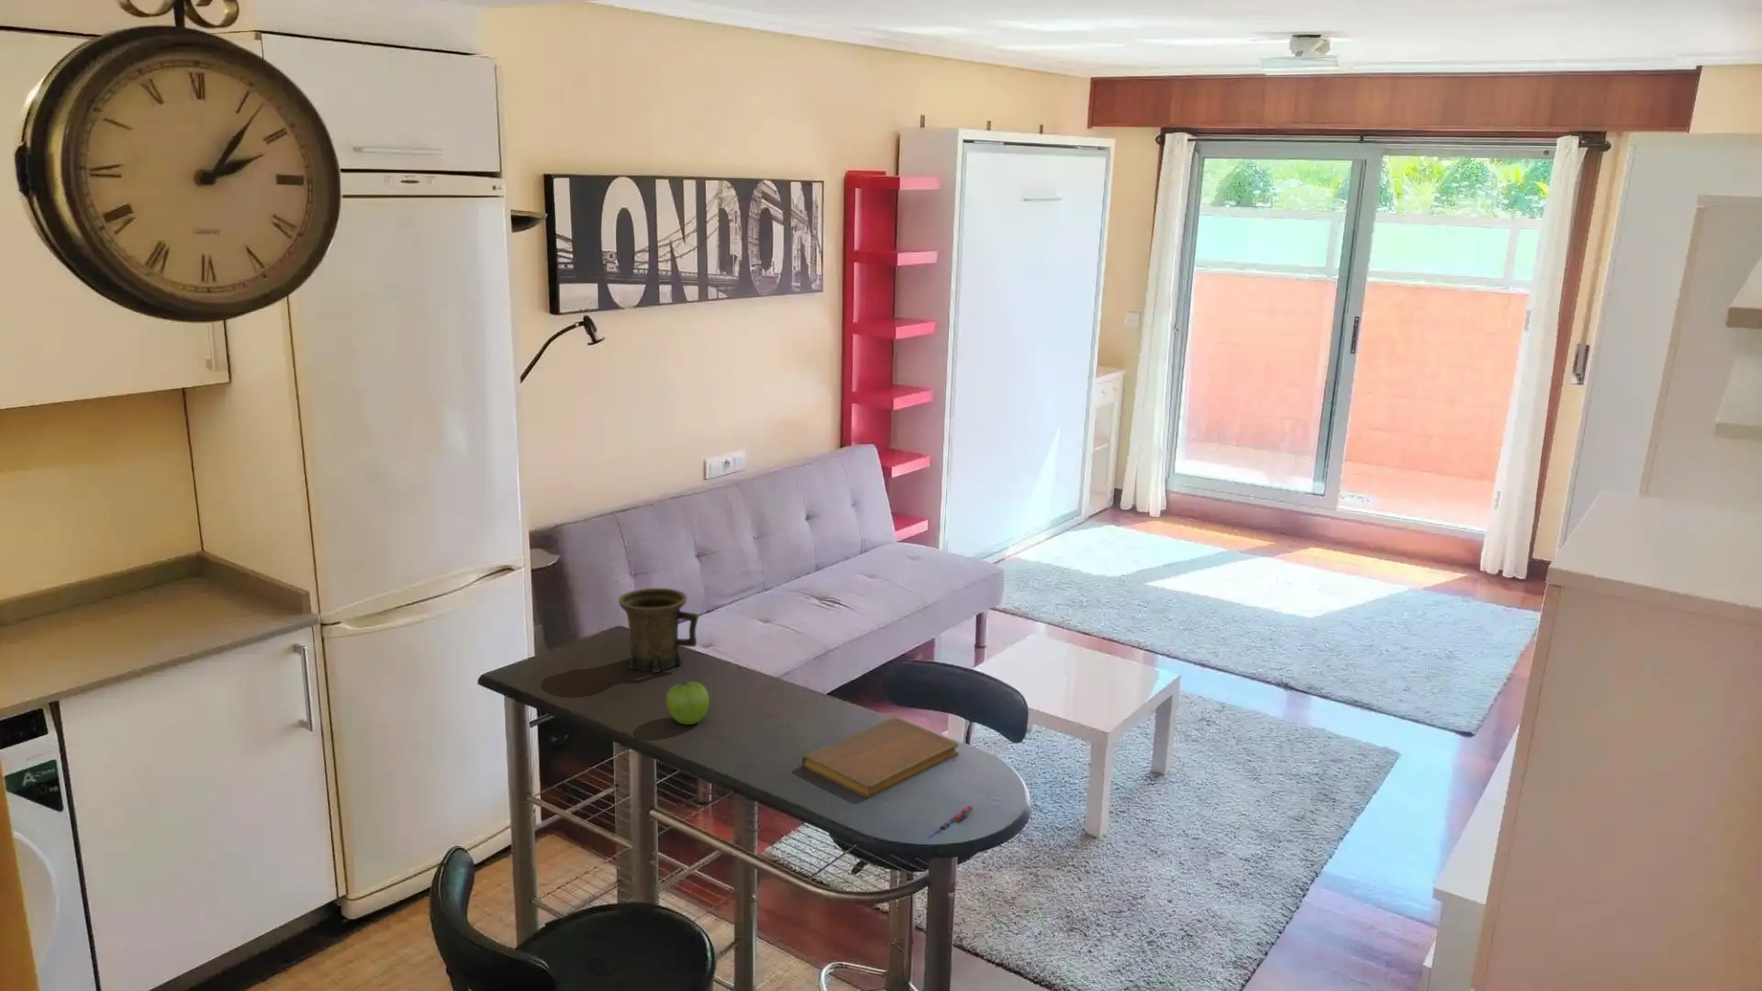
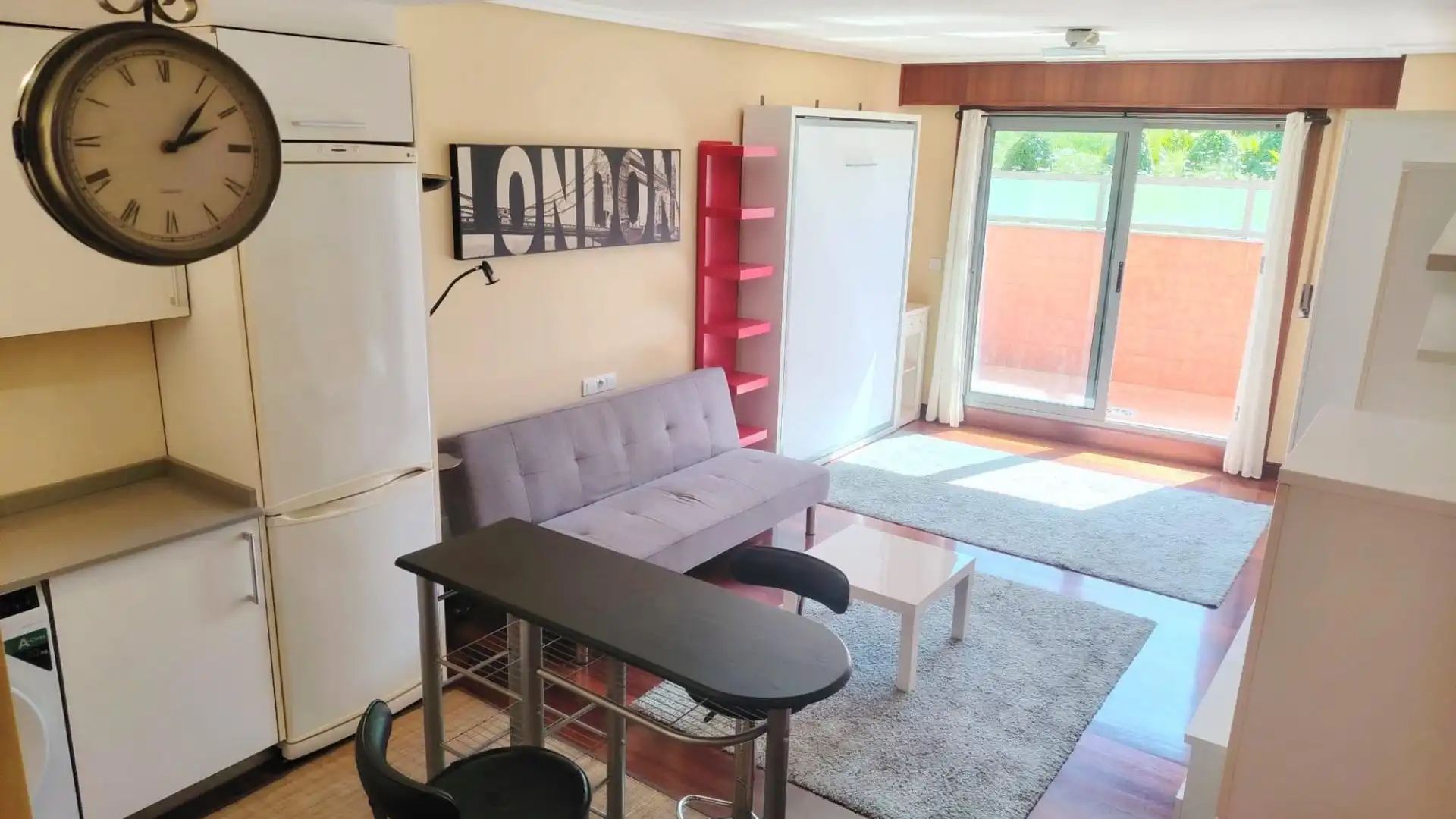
- mug (653, 630)
- fruit (687, 701)
- notebook (881, 754)
- pen (948, 824)
